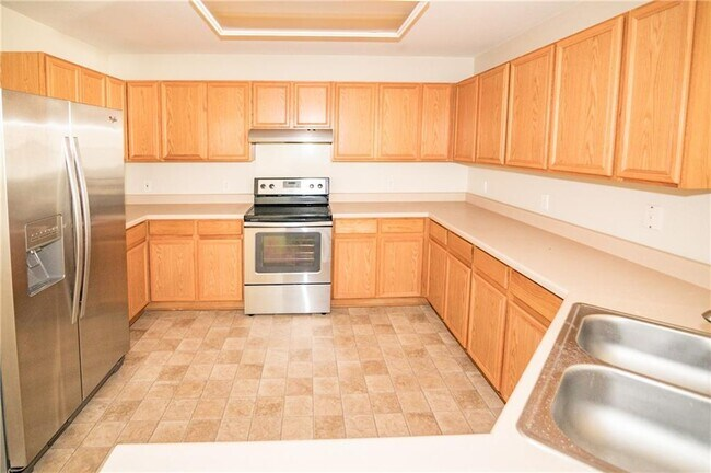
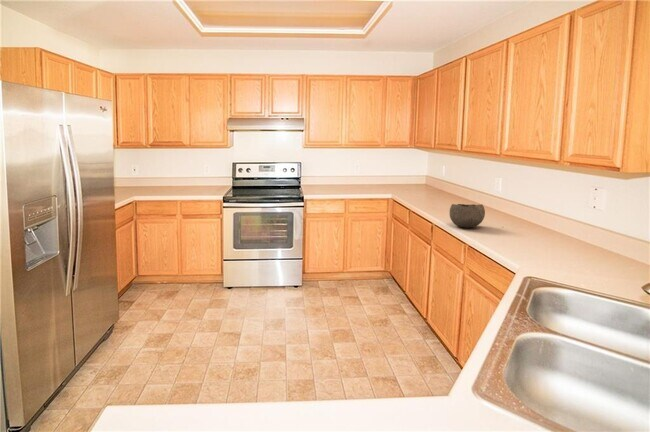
+ bowl (467, 215)
